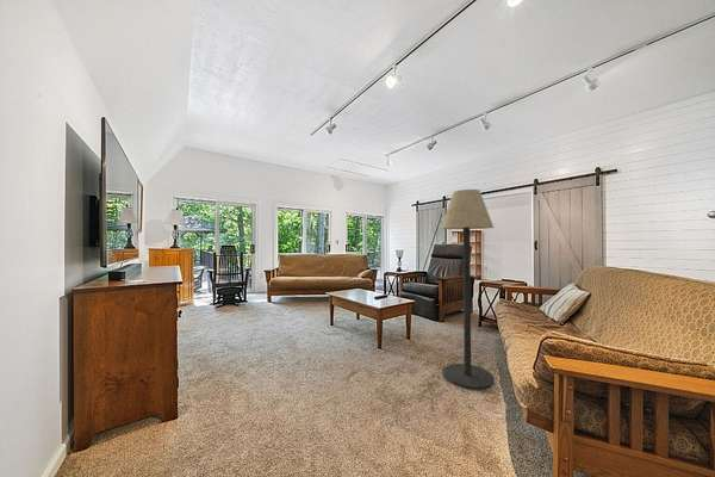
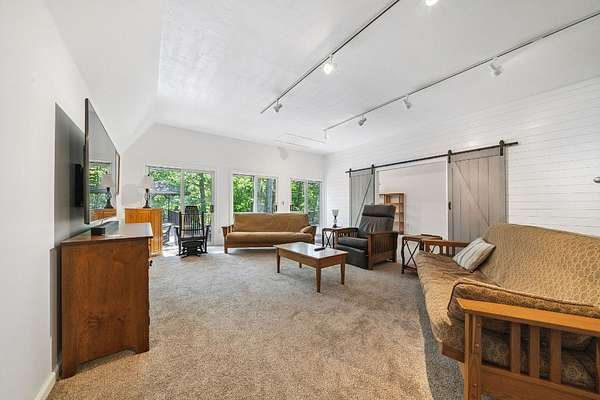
- floor lamp (466, 284)
